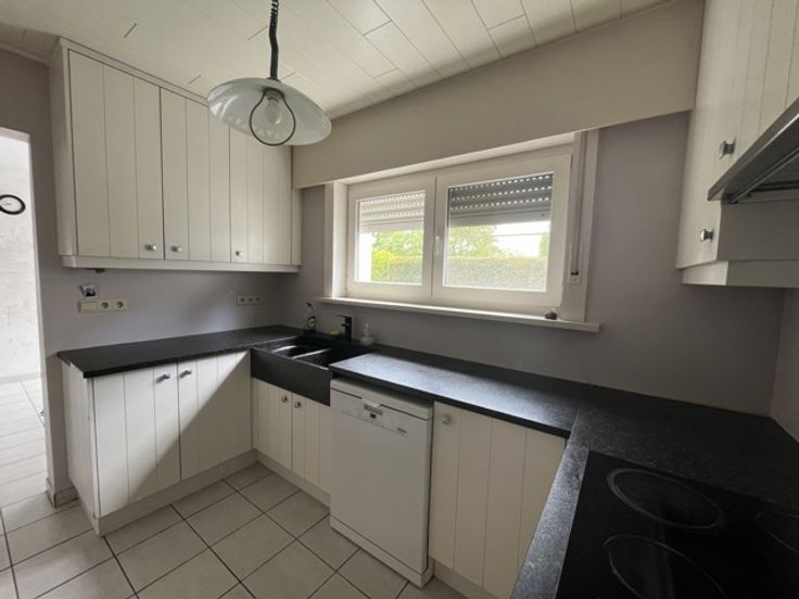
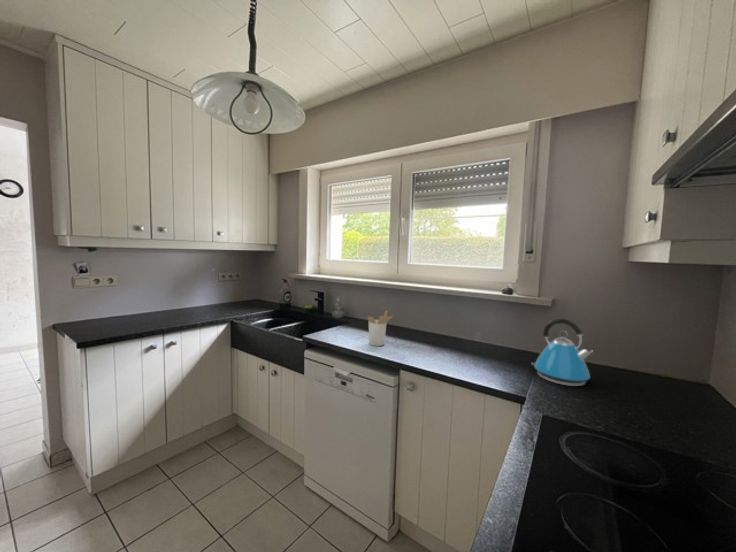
+ utensil holder (380, 328)
+ kettle (560, 347)
